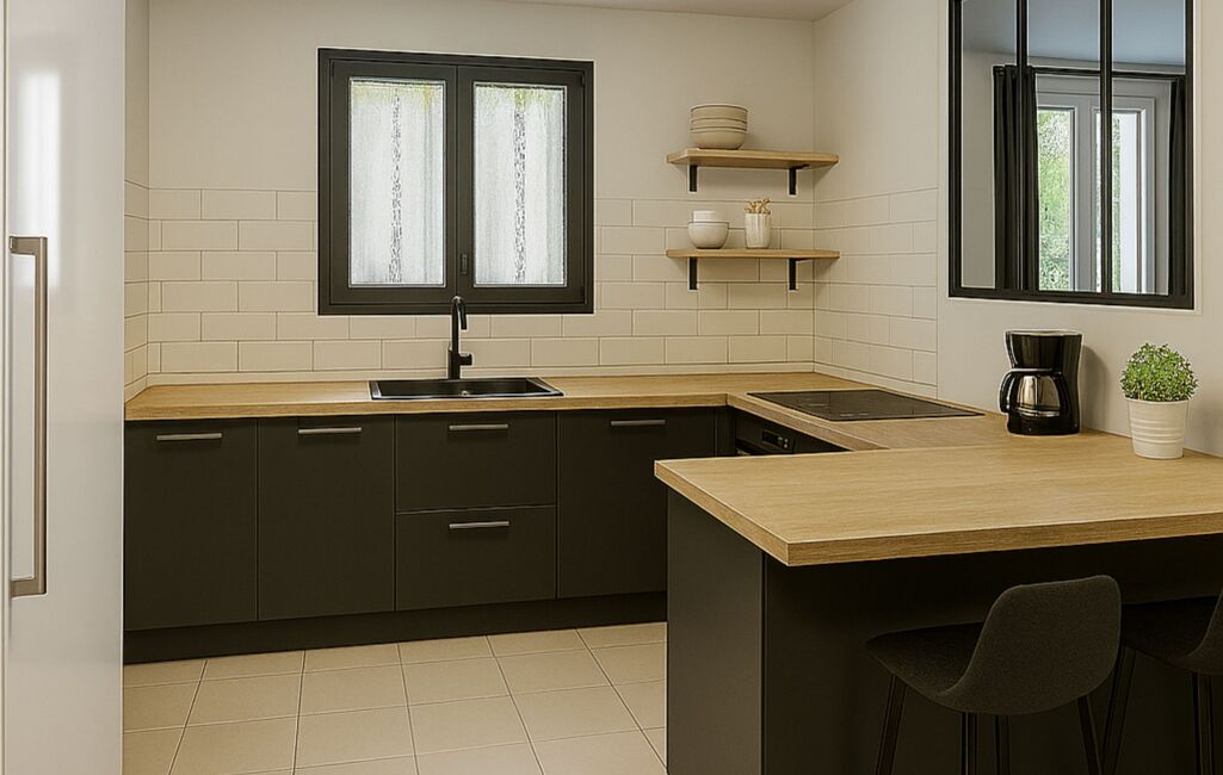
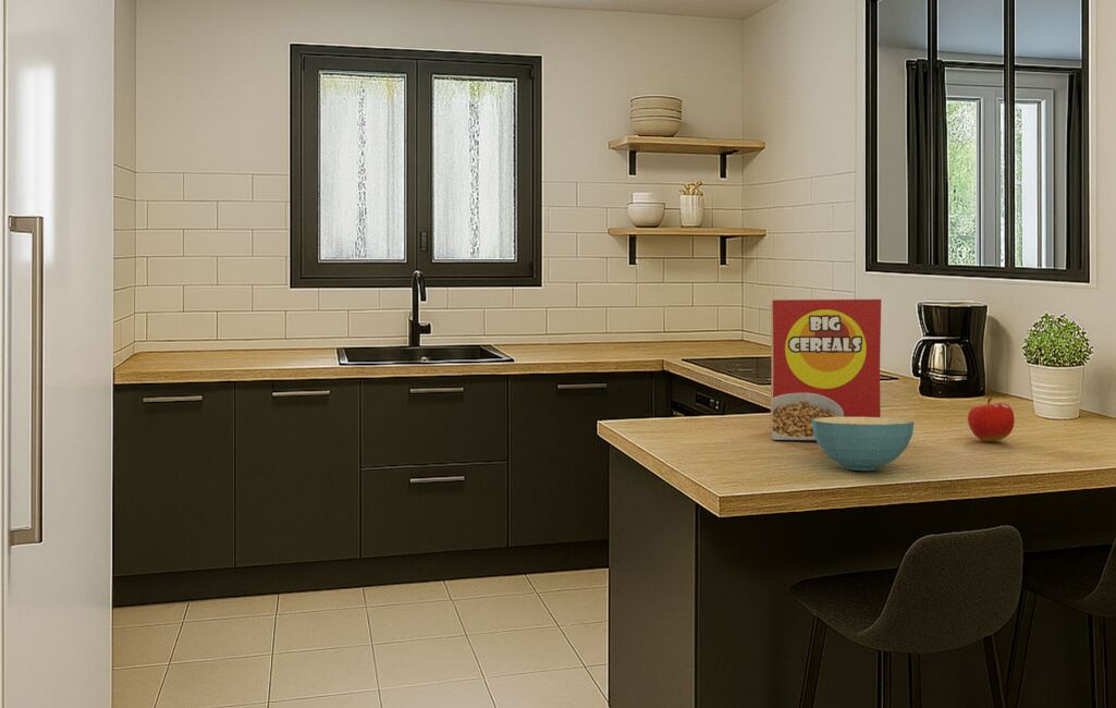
+ fruit (991, 419)
+ cereal bowl (861, 444)
+ cereal box (823, 368)
